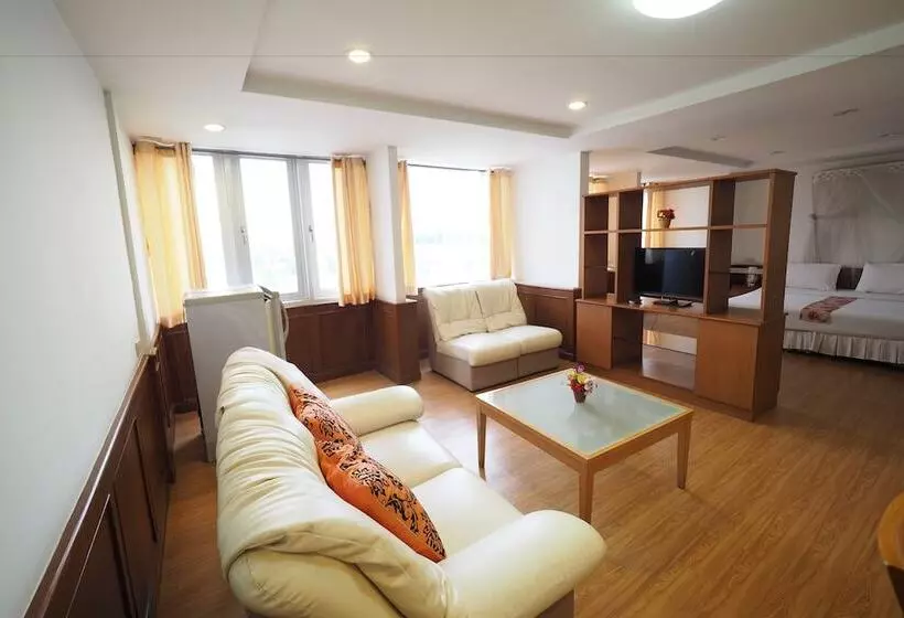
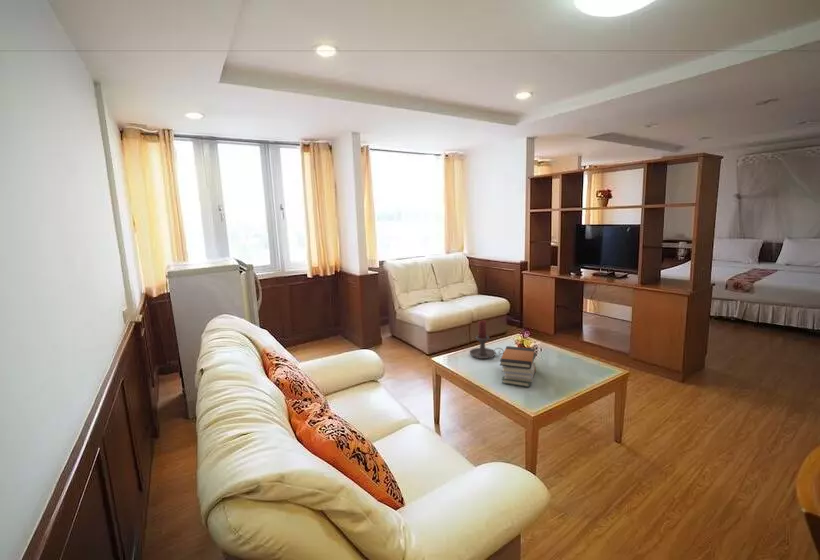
+ candle holder (486, 337)
+ book stack (518, 365)
